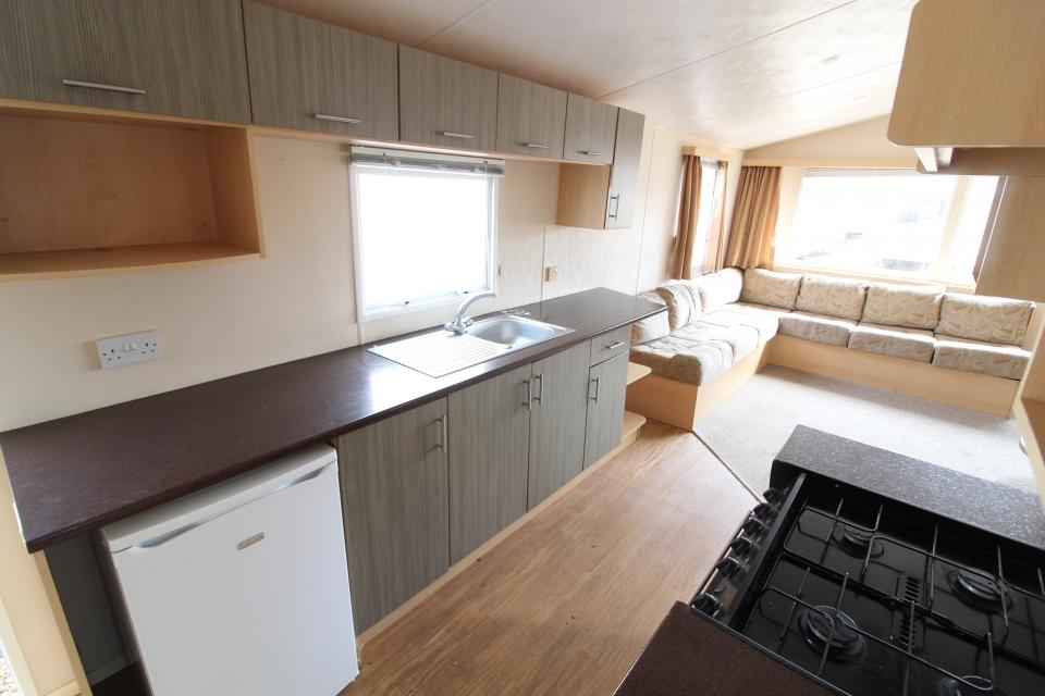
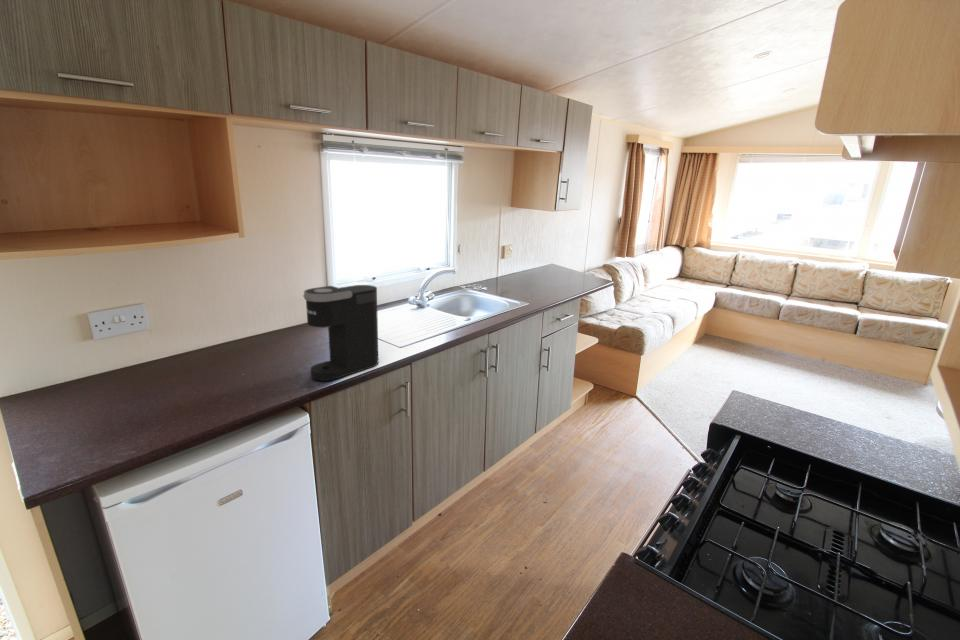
+ coffee maker (343, 329)
